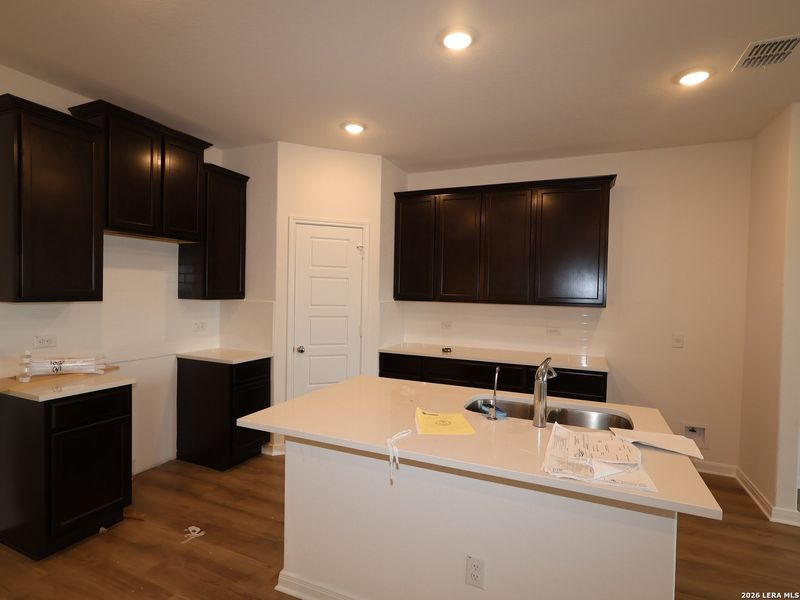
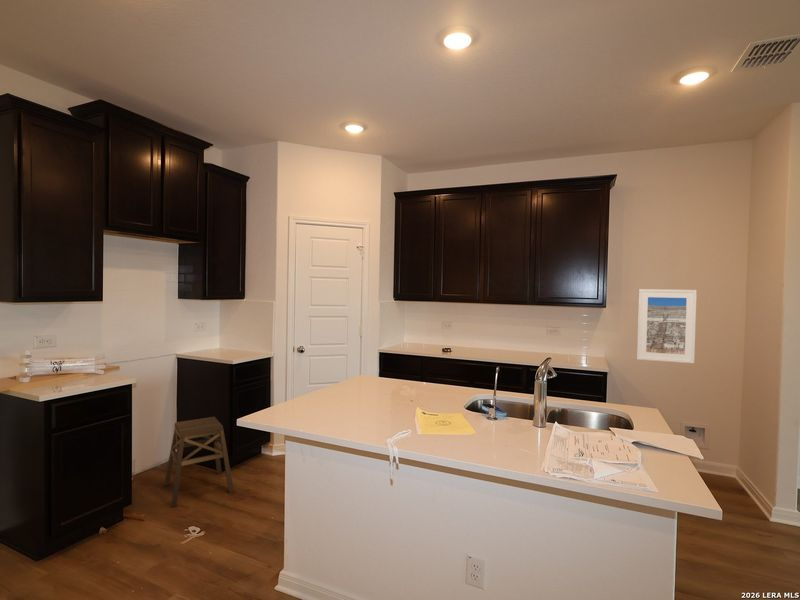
+ stool (198, 457)
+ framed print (665, 325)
